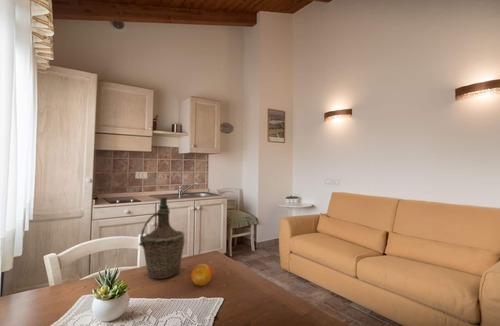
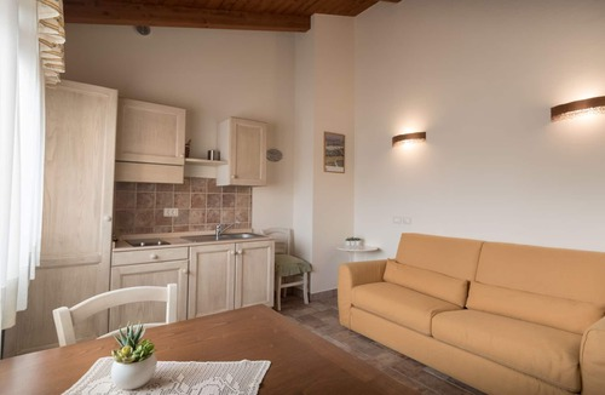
- bottle (163, 235)
- fruit (201, 274)
